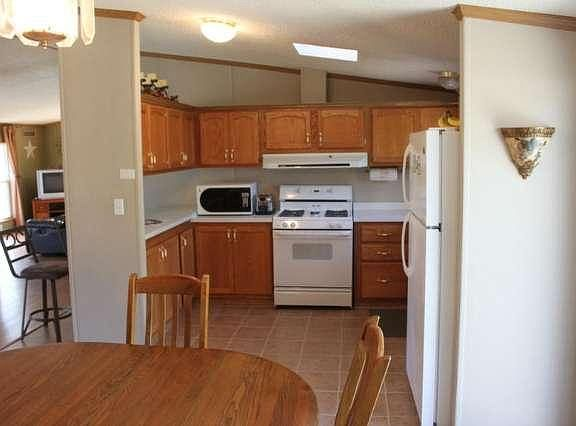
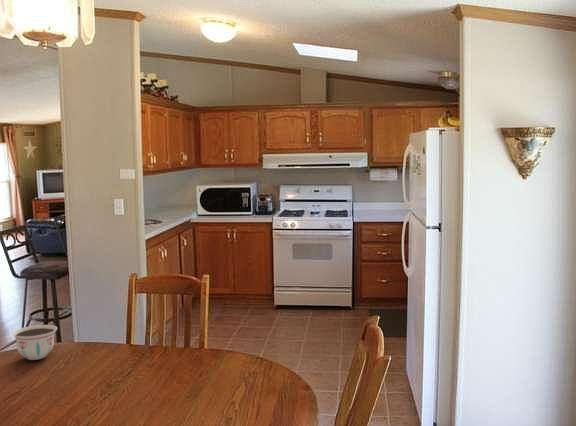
+ bowl (35, 344)
